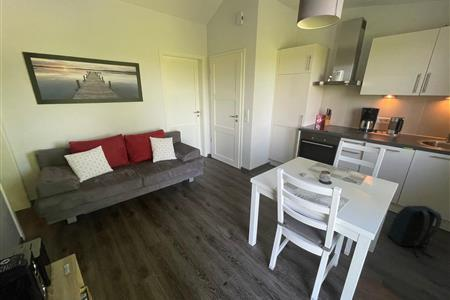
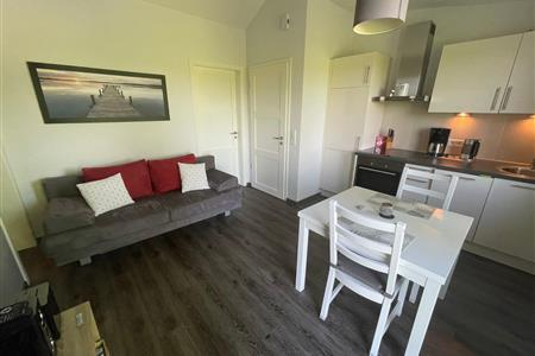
- backpack (417, 226)
